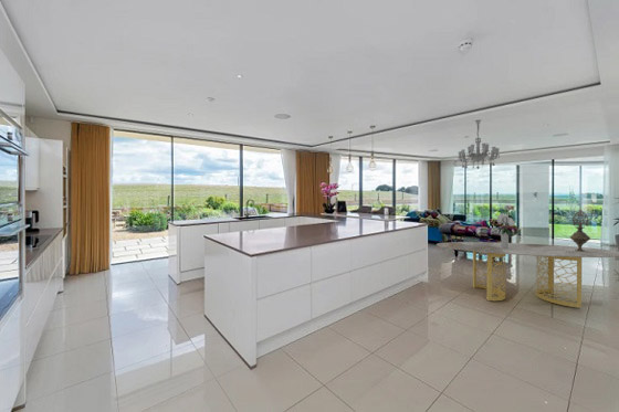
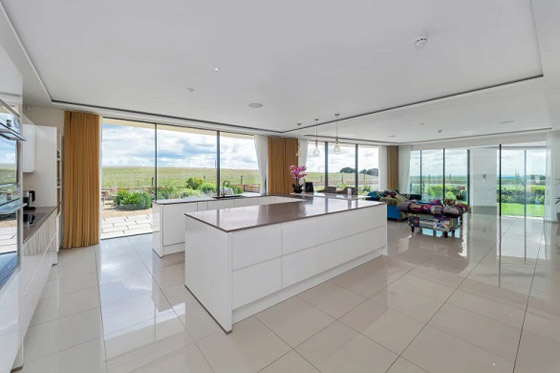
- bouquet (506, 230)
- decorative urn (579, 230)
- dining table (536, 272)
- chandelier (478, 145)
